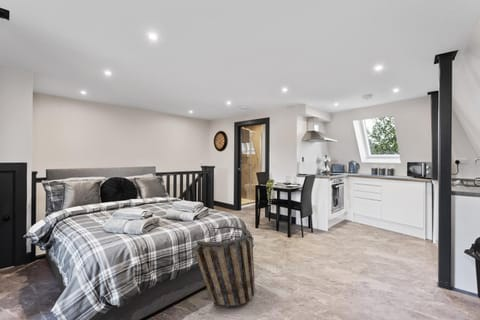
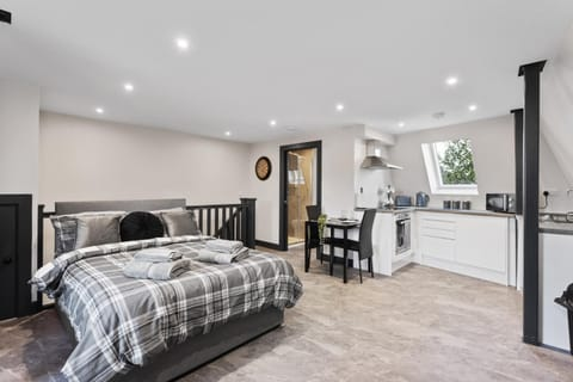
- basket (224, 266)
